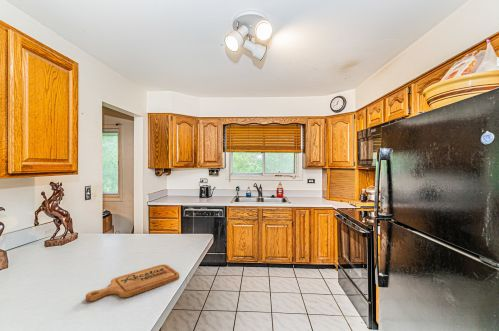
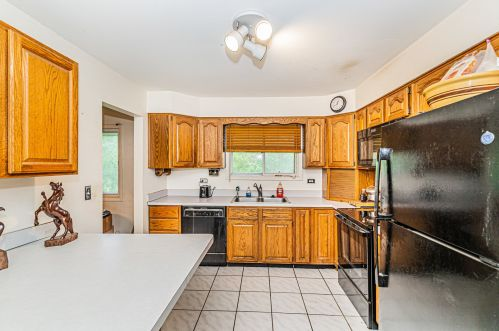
- cutting board (134, 282)
